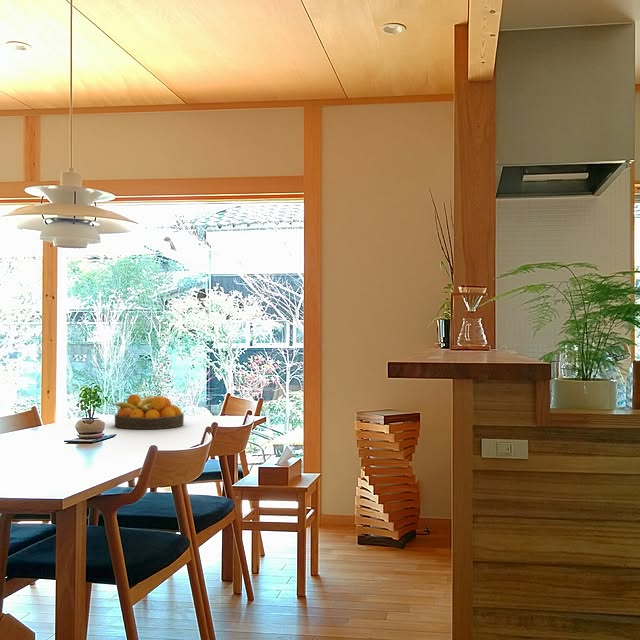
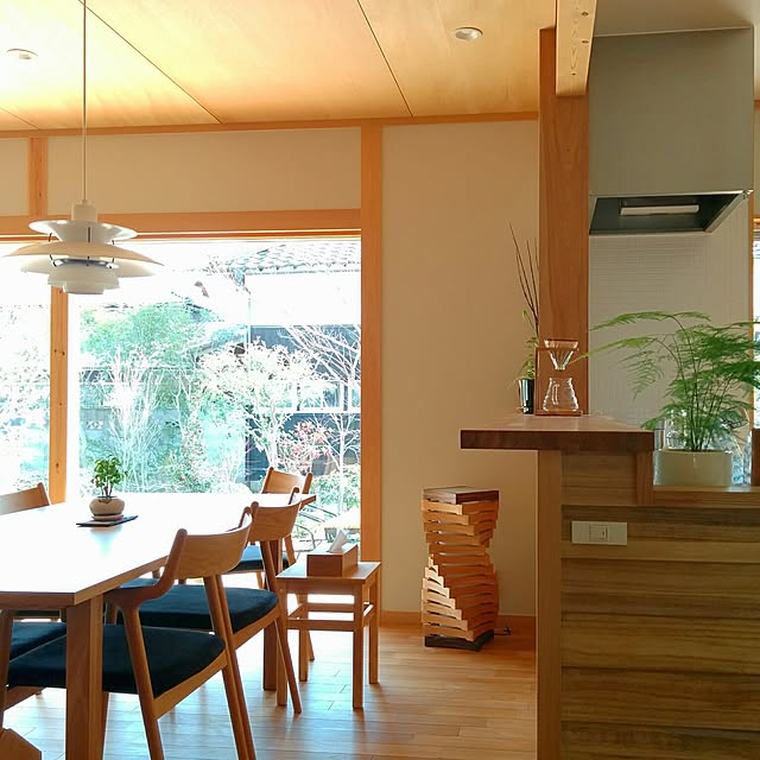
- fruit bowl (149, 409)
